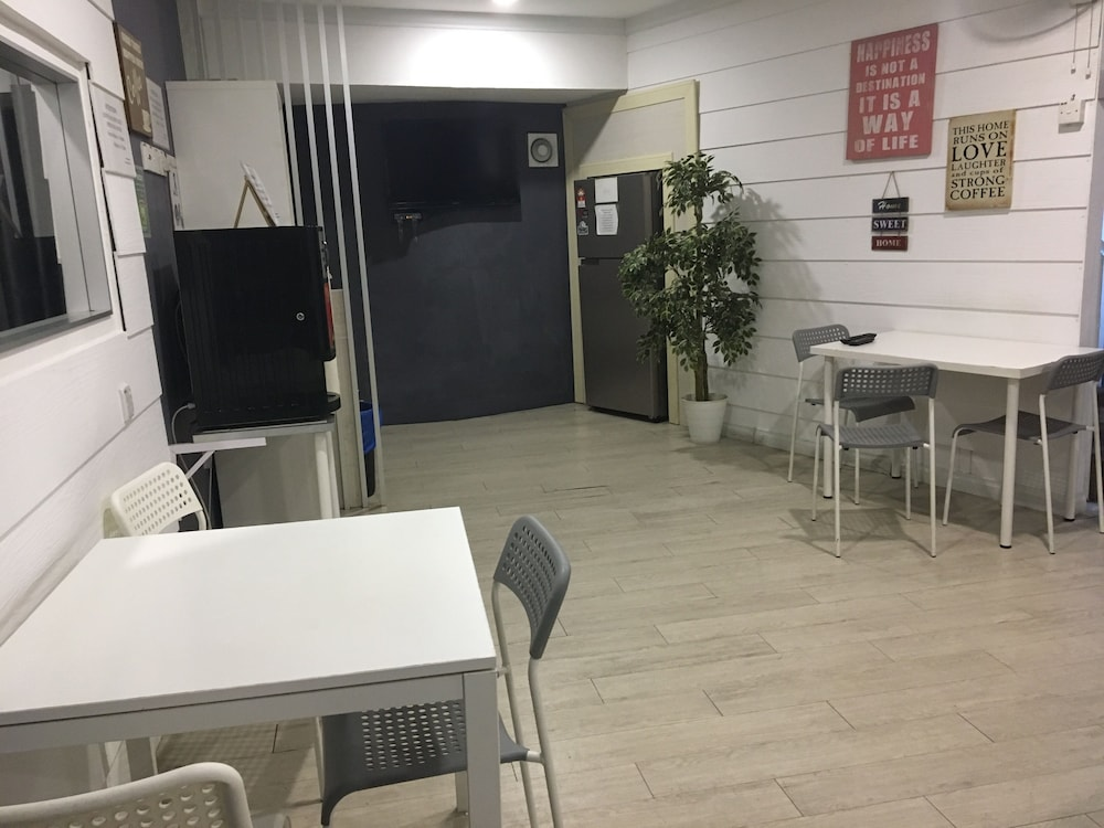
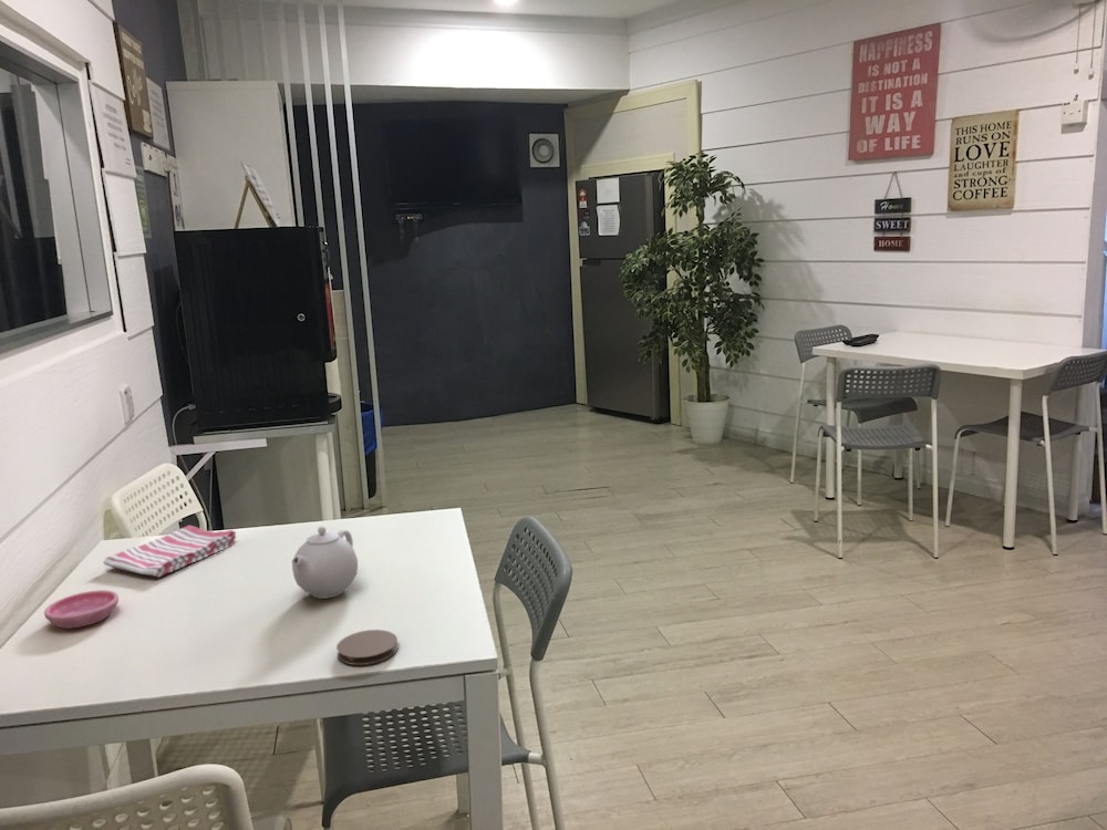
+ dish towel (172, 548)
+ teapot (324, 559)
+ coaster (368, 646)
+ saucer (83, 610)
